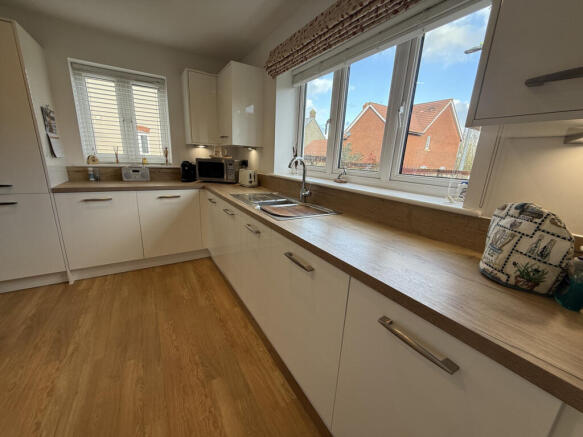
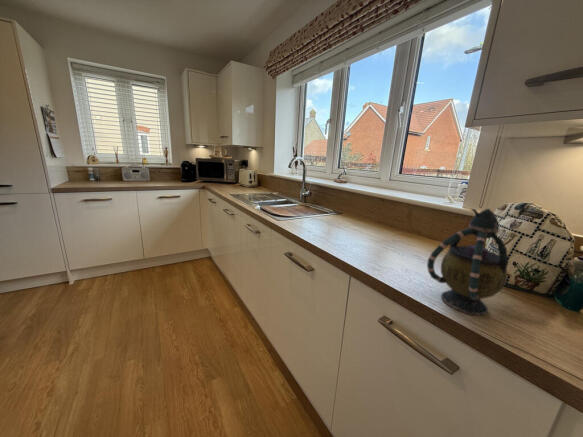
+ teapot (484, 256)
